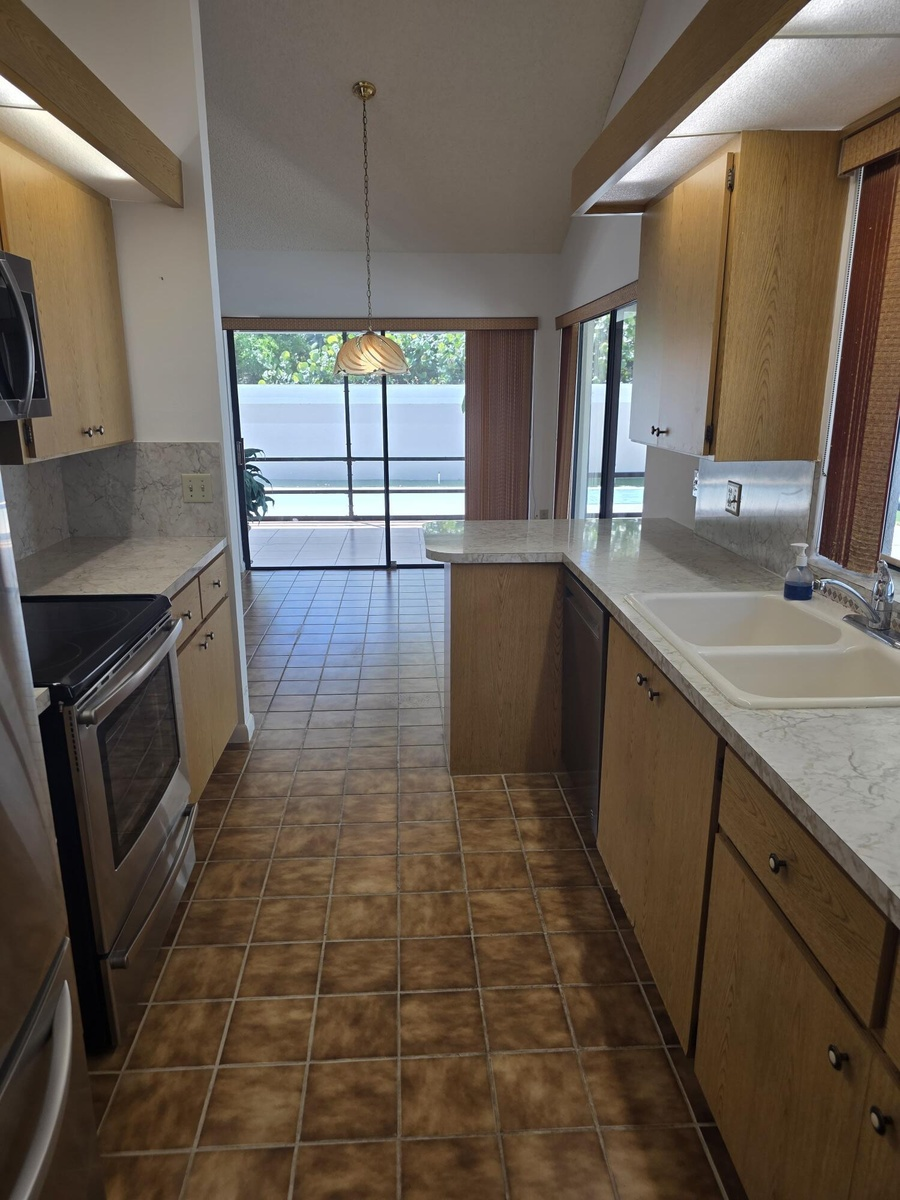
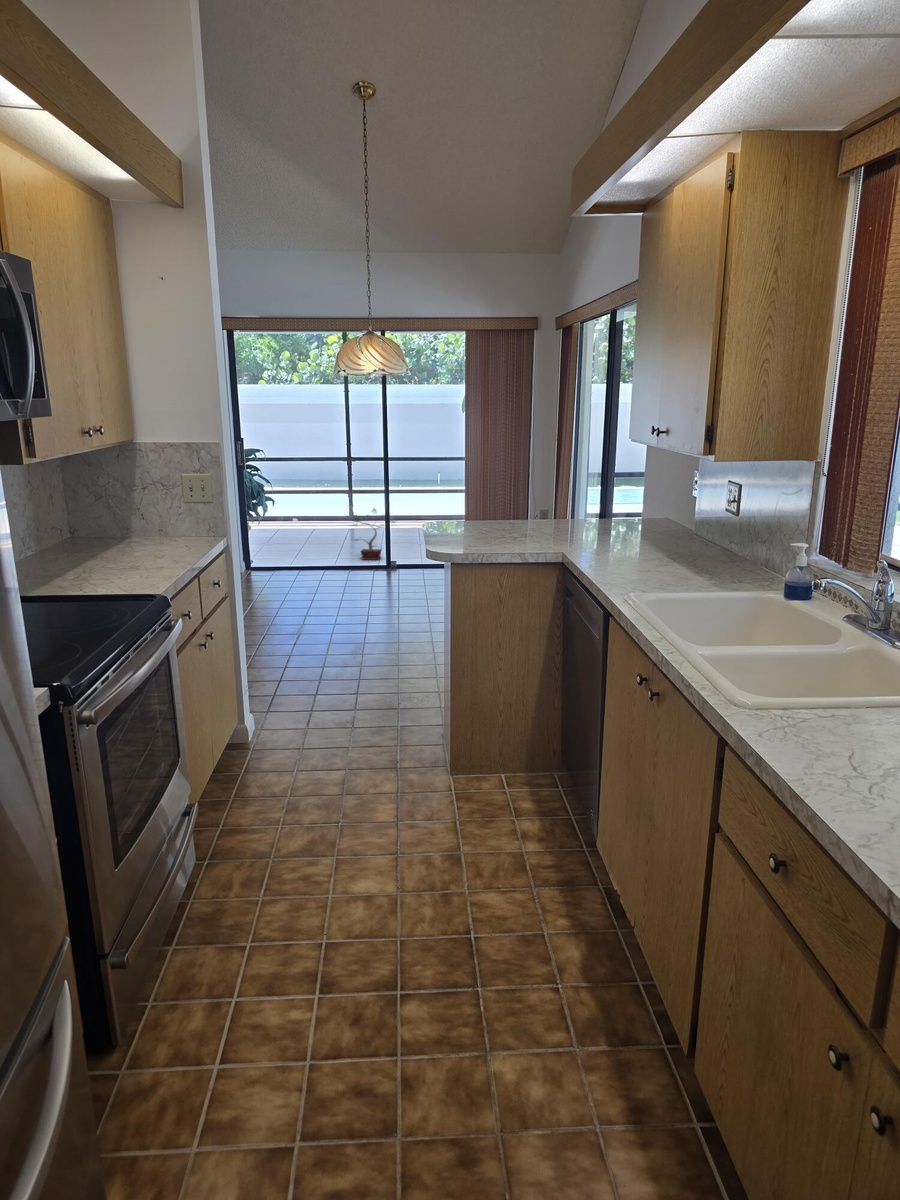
+ potted plant (375, 534)
